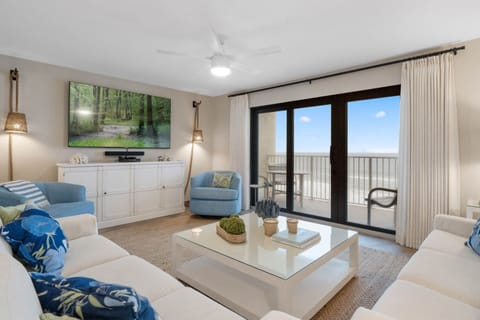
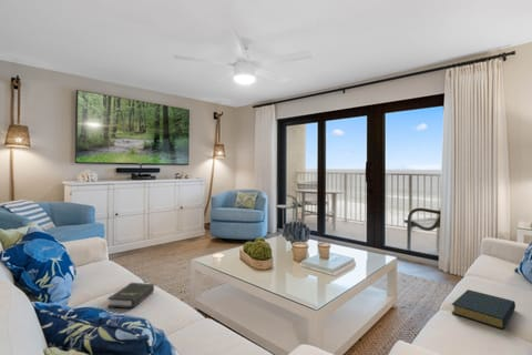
+ hardback book (132, 294)
+ hardback book (483, 306)
